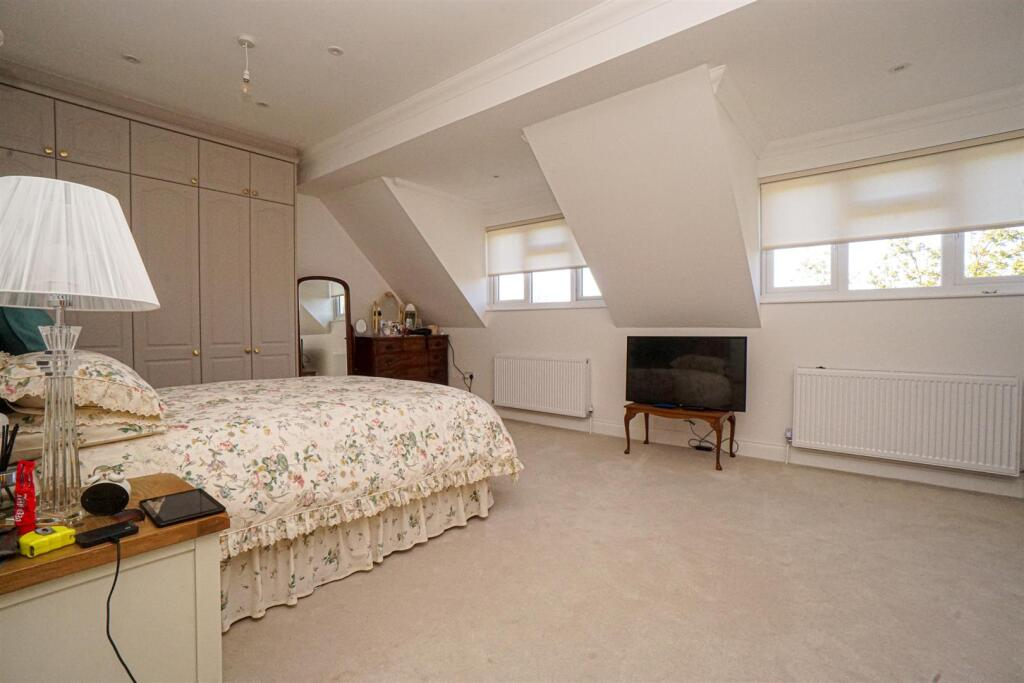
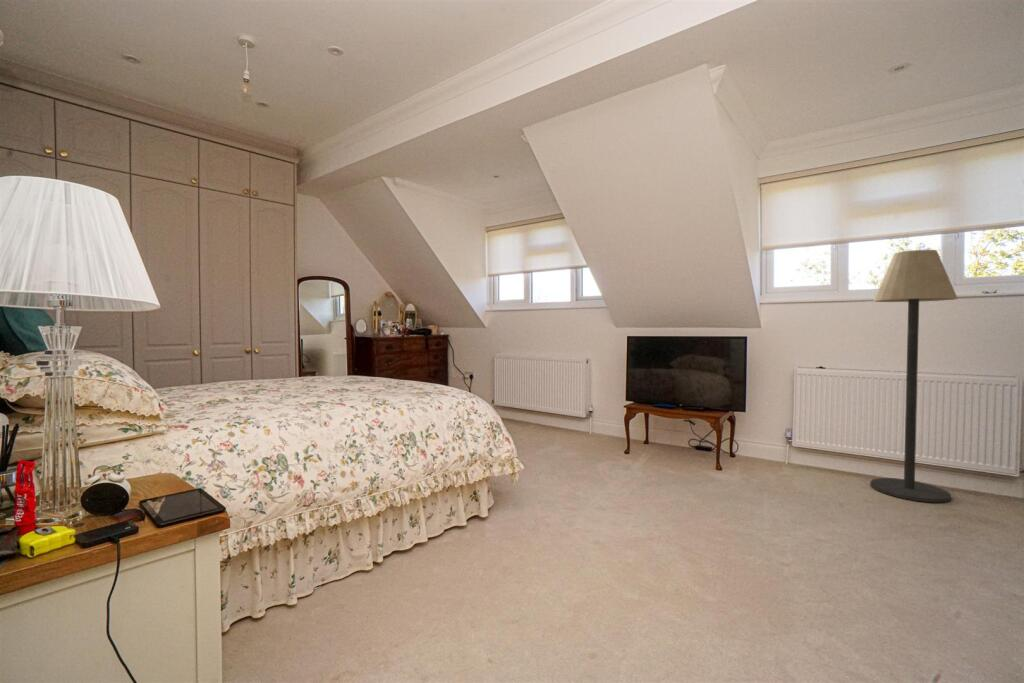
+ floor lamp (911, 372)
